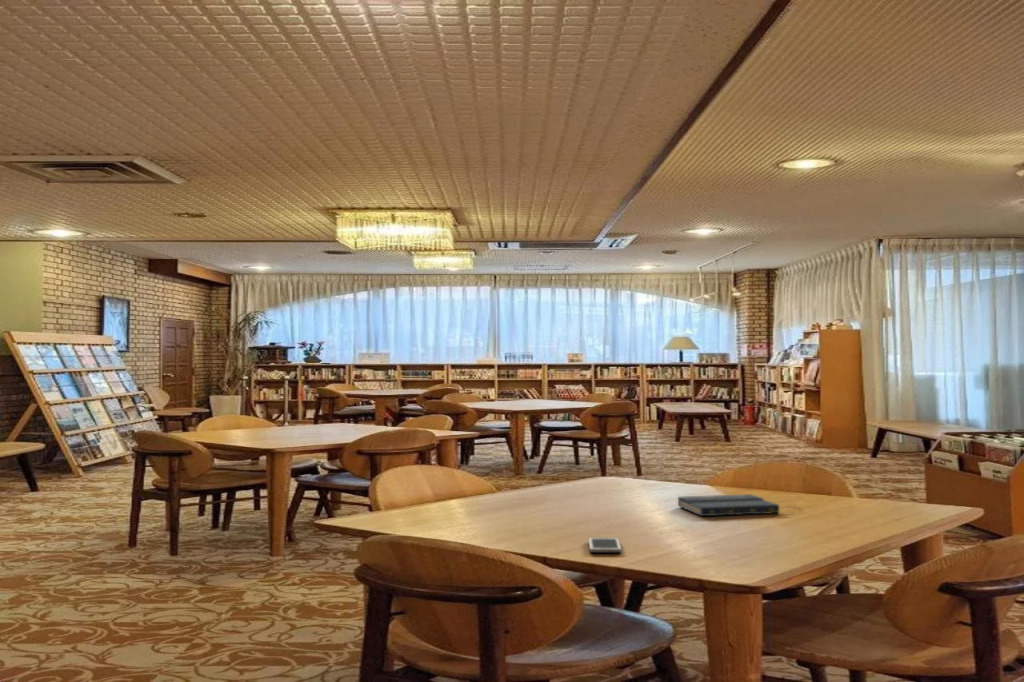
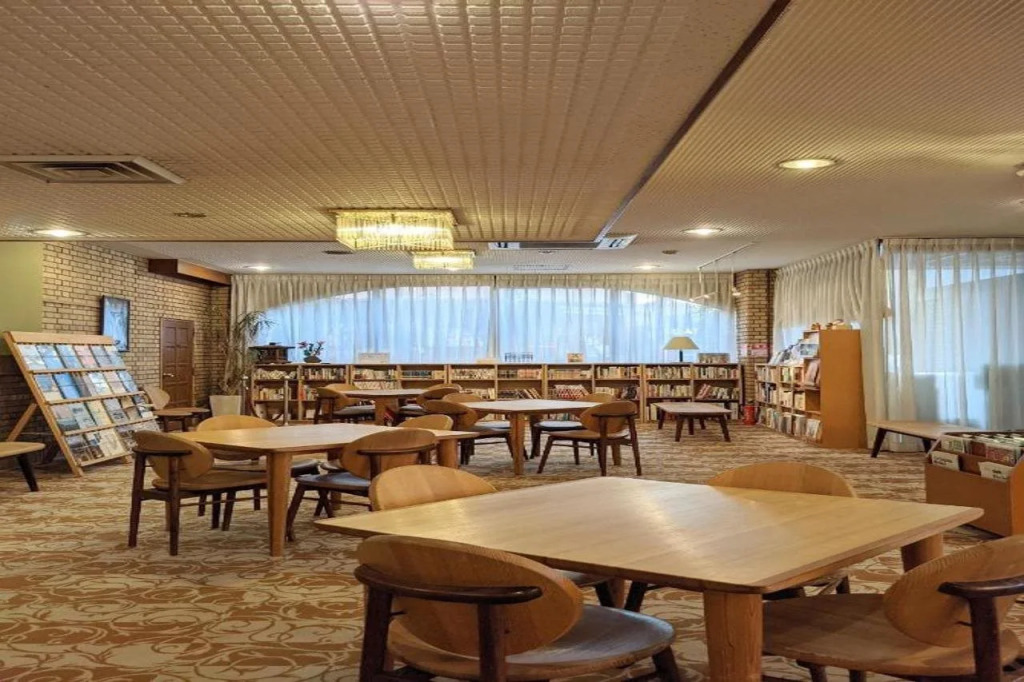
- cell phone (604, 545)
- book (741, 504)
